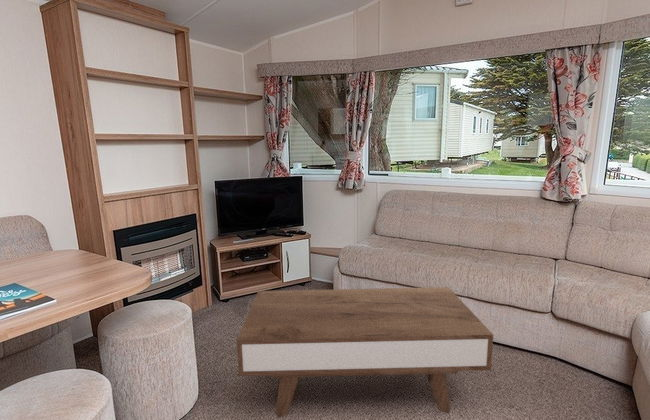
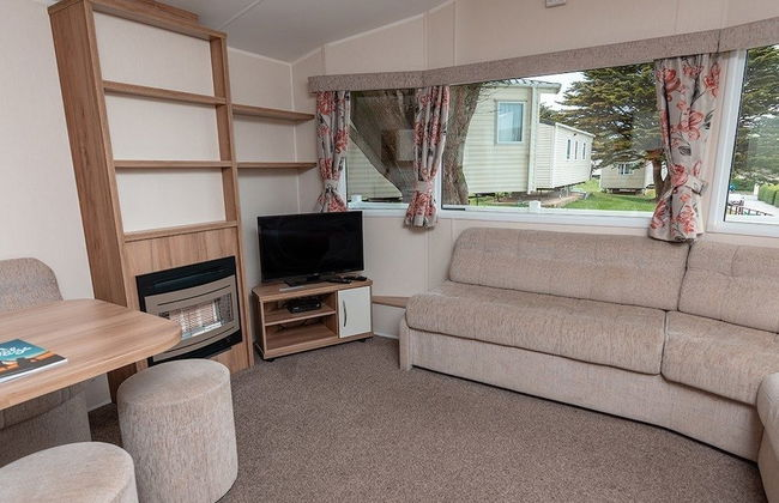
- coffee table (358, 345)
